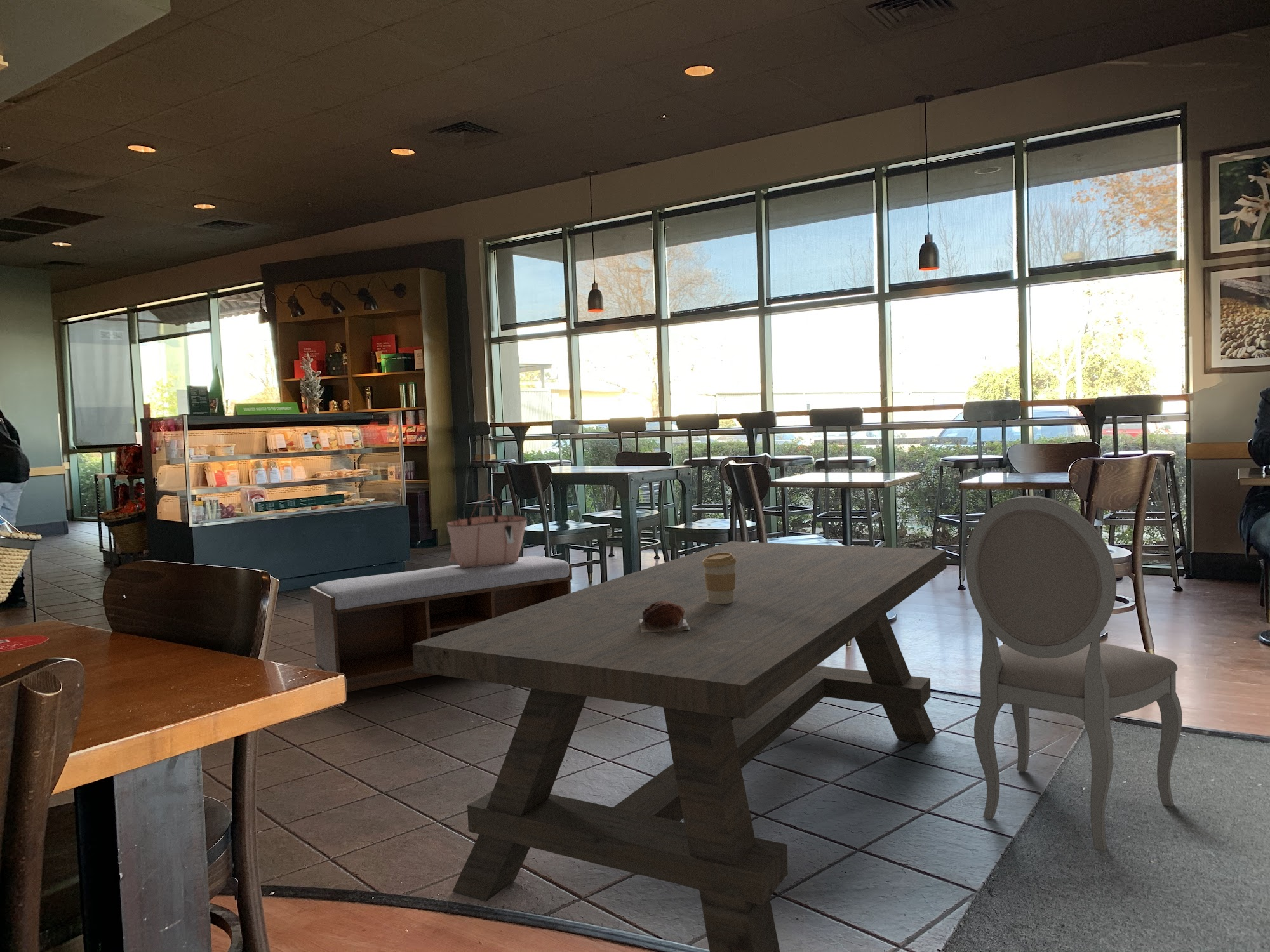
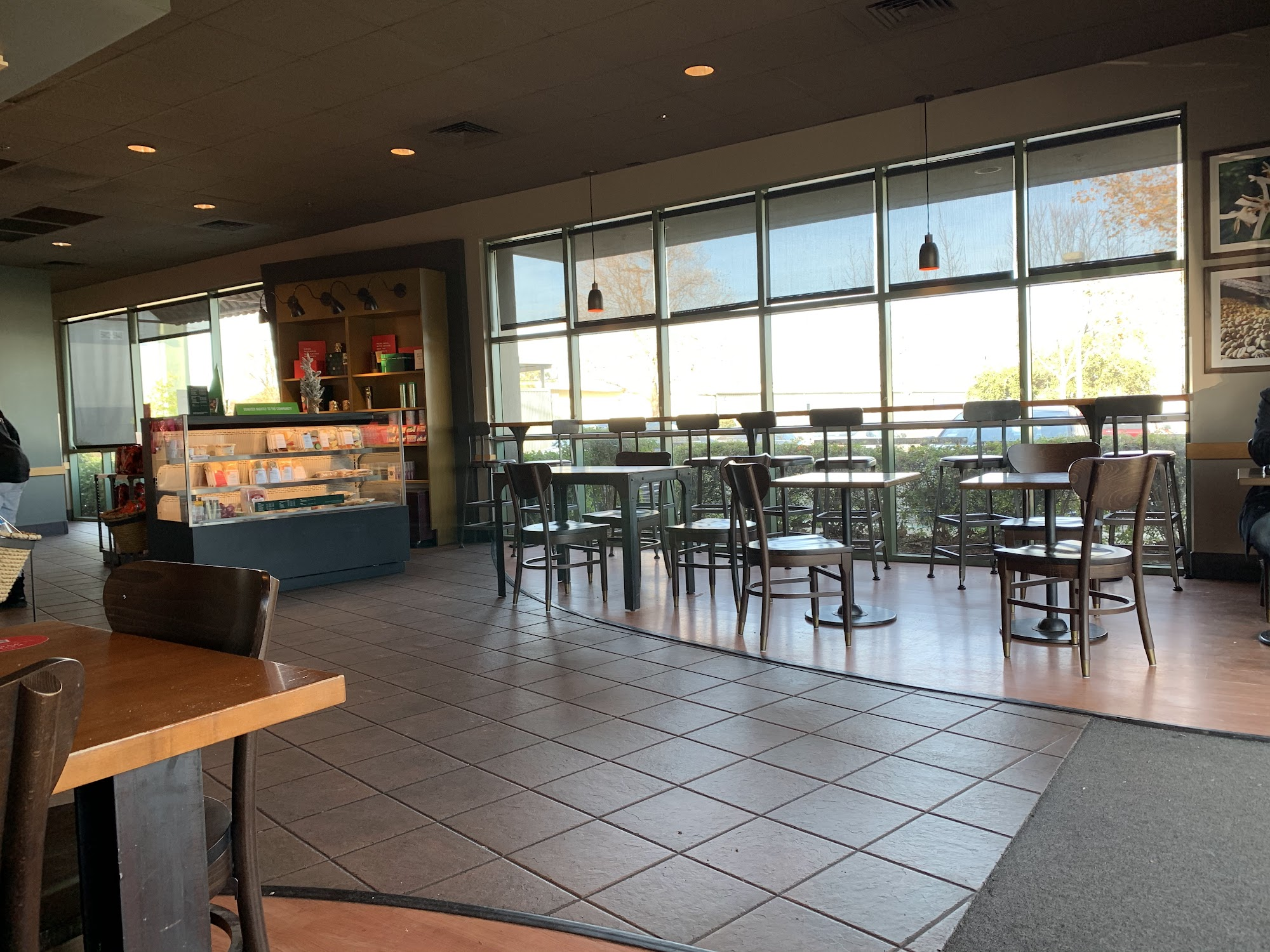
- pastry (663, 613)
- dining chair (1069, 648)
- dining table (738, 692)
- coffee cup (719, 577)
- bench (448, 616)
- tote bag (486, 529)
